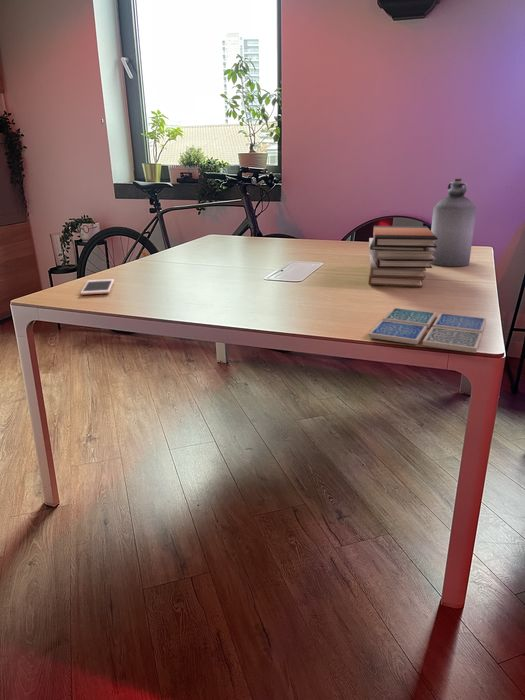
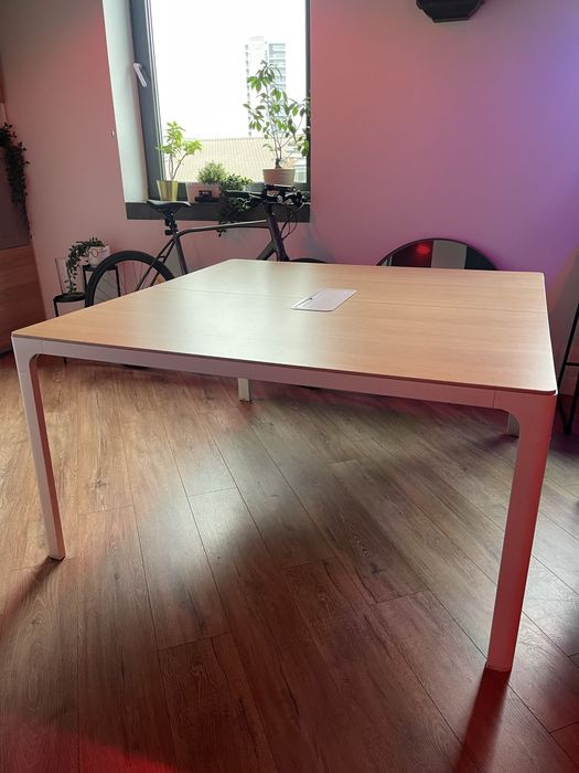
- drink coaster (428, 327)
- cell phone (98, 286)
- bottle (453, 221)
- book stack (399, 254)
